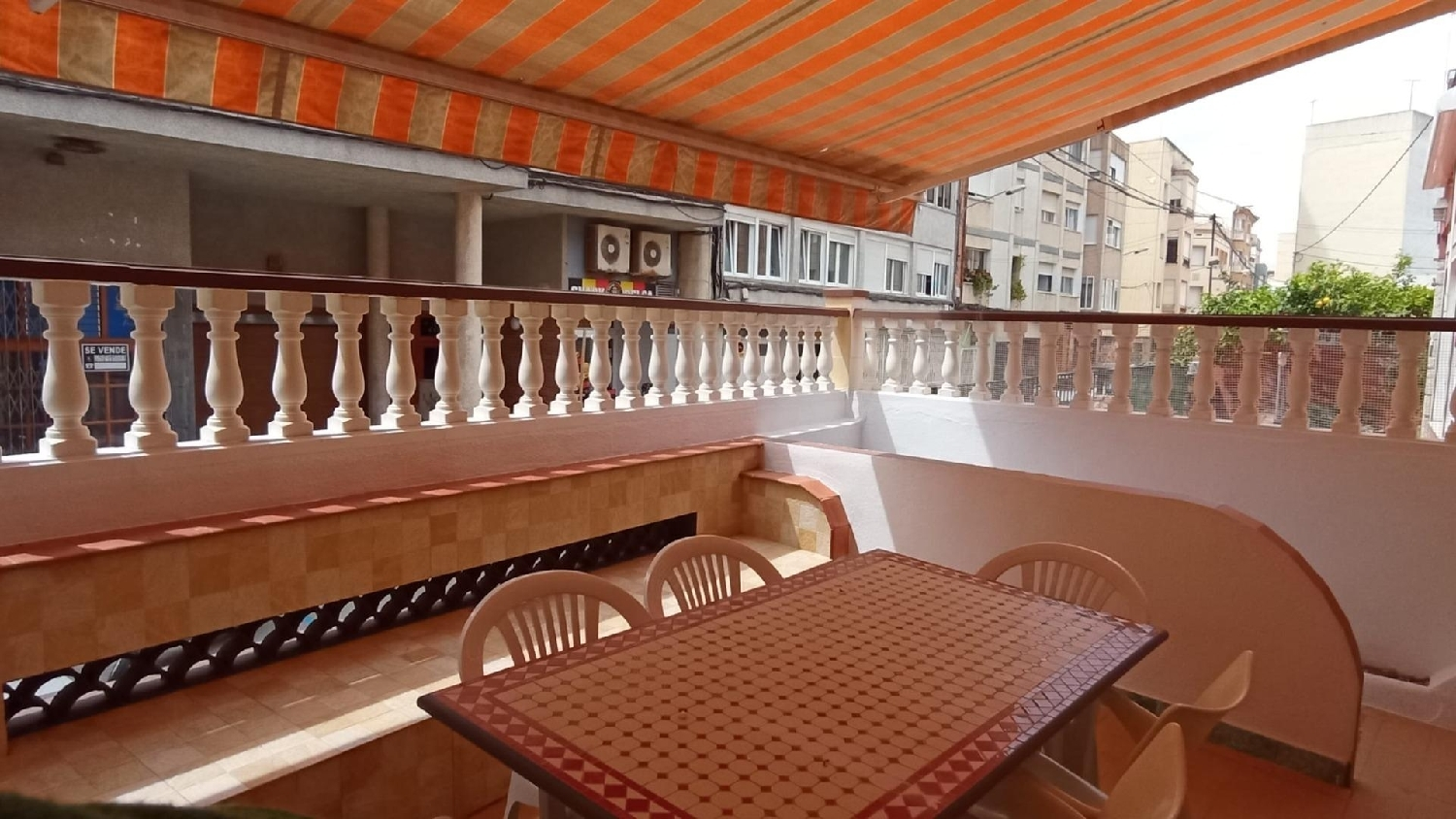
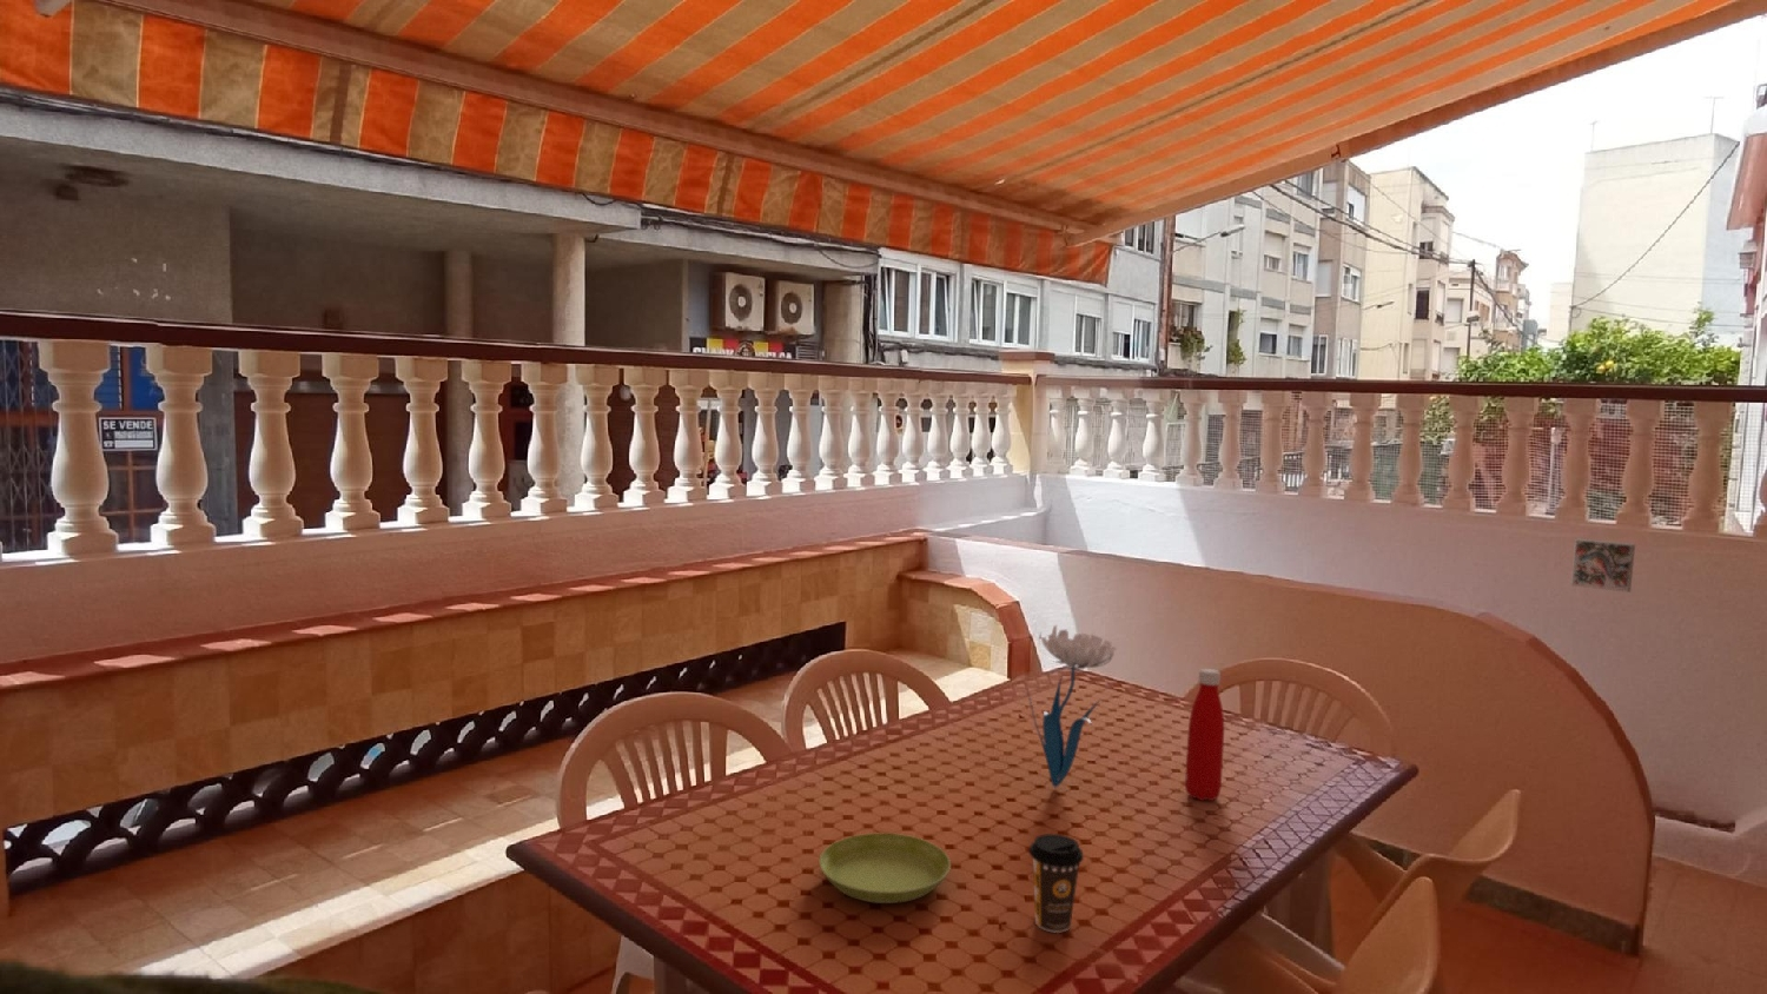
+ bottle (1205, 733)
+ flower (1064, 705)
+ coffee cup (1055, 884)
+ saucer (883, 869)
+ decorative tile (1602, 564)
